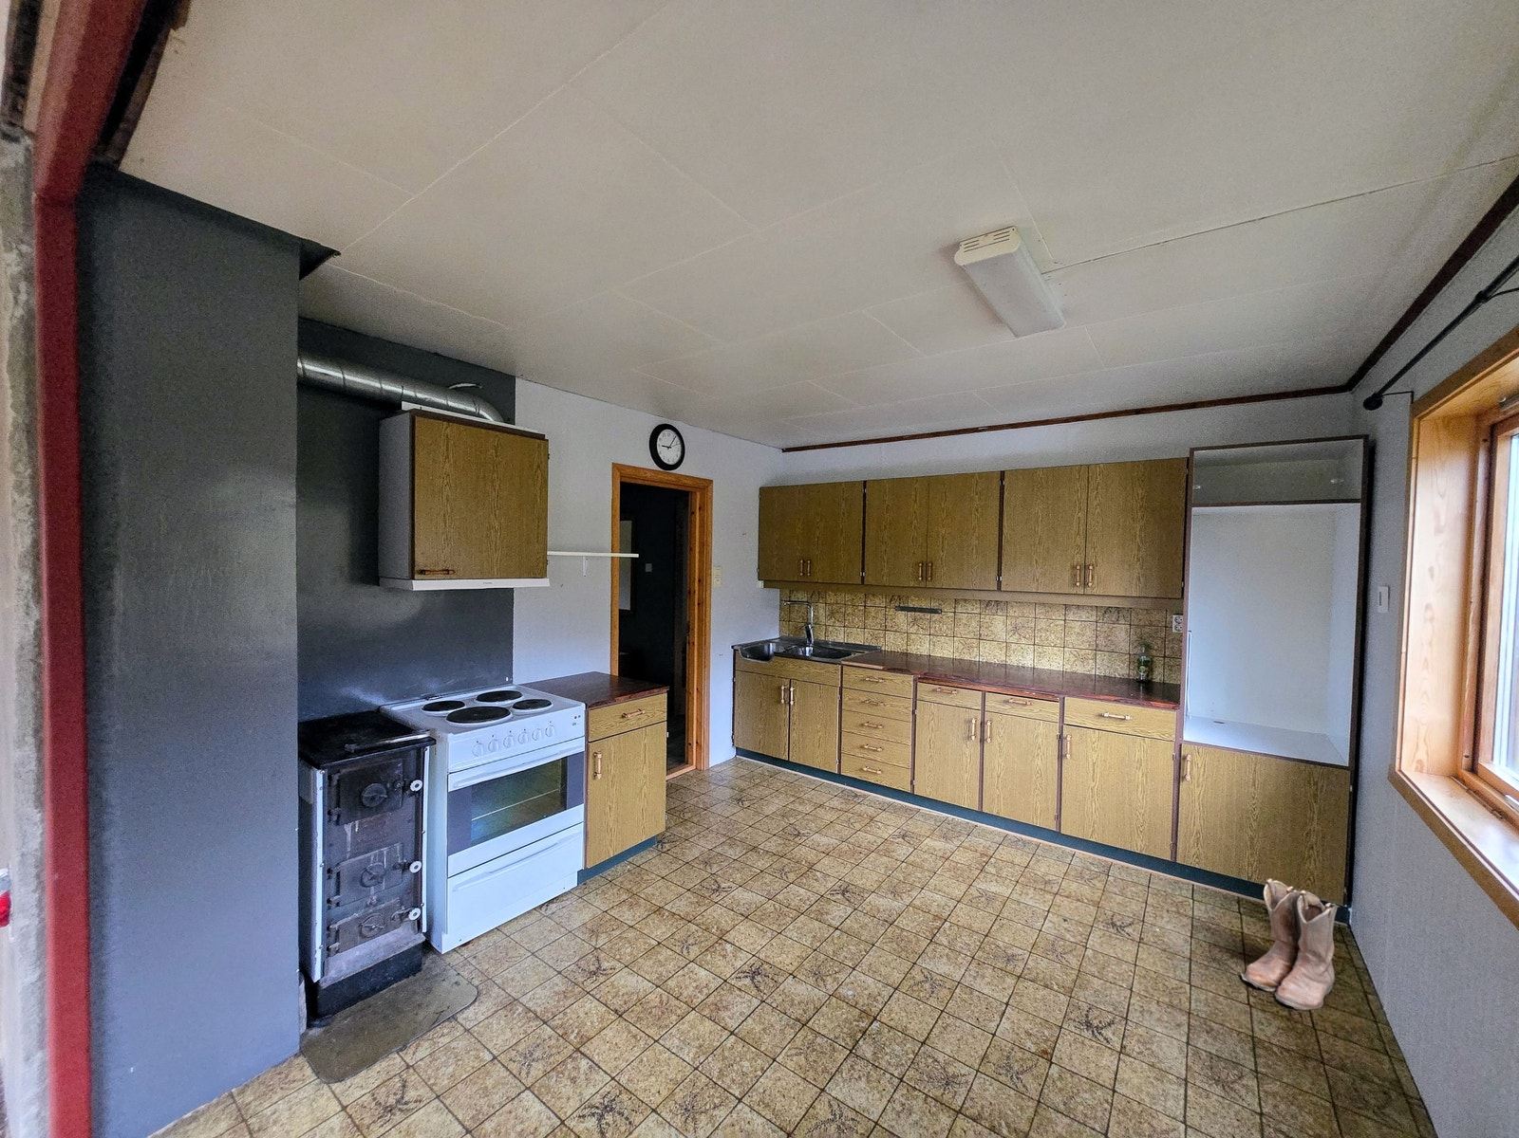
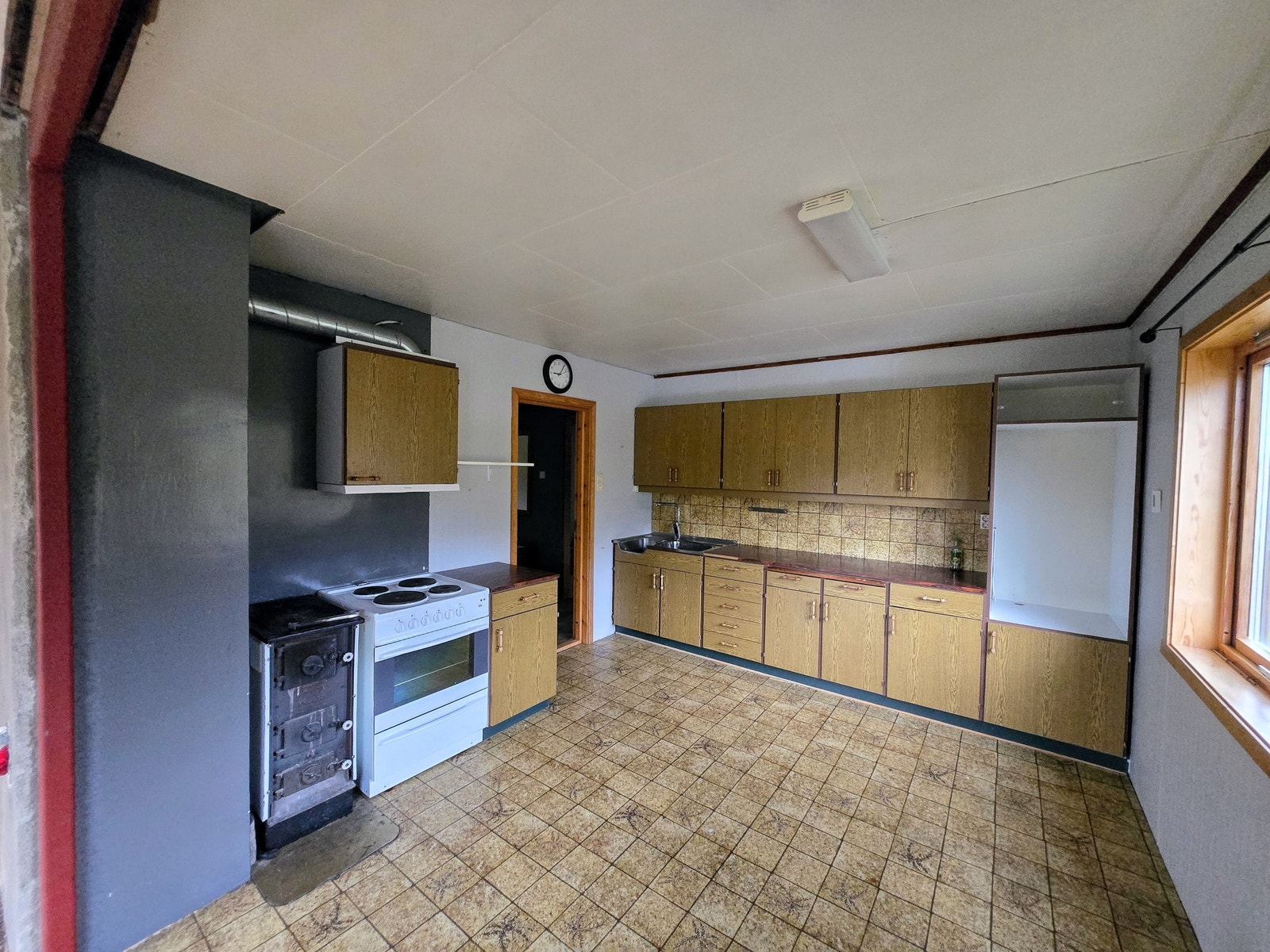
- boots (1291, 938)
